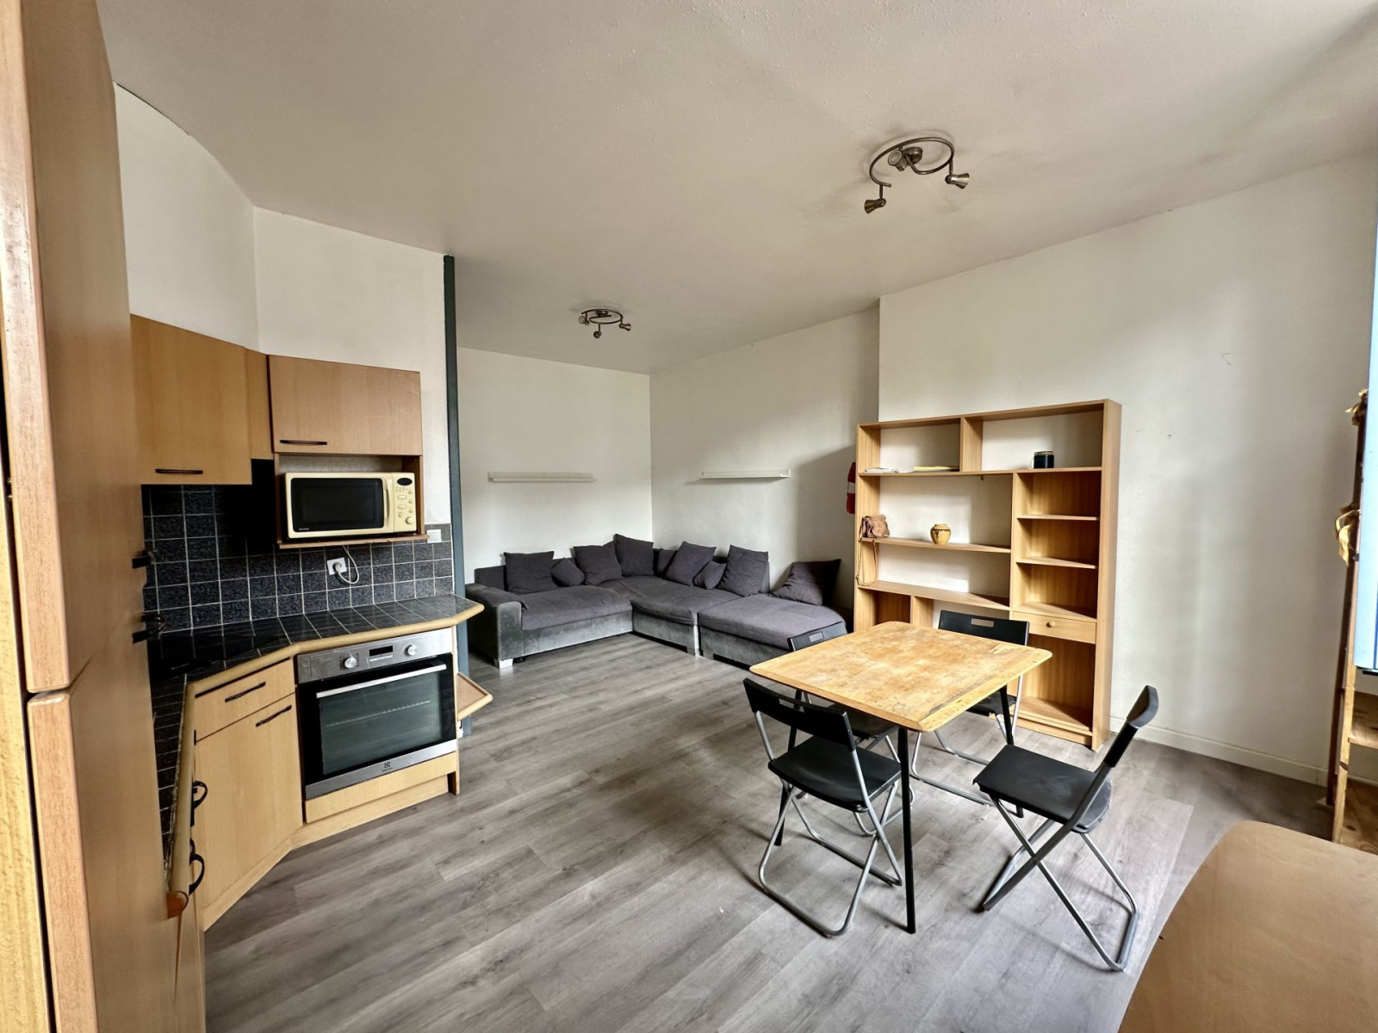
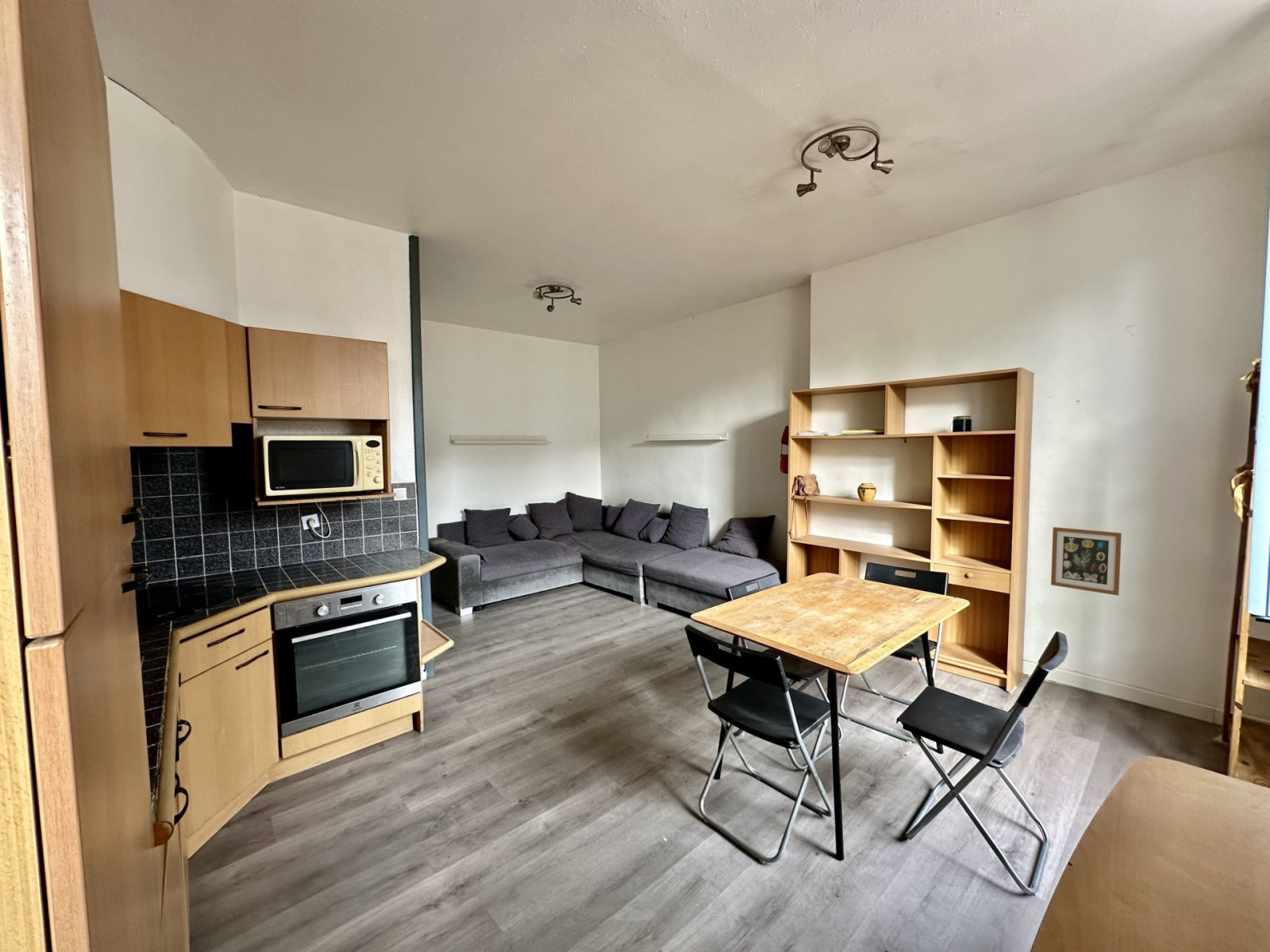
+ wall art (1084, 559)
